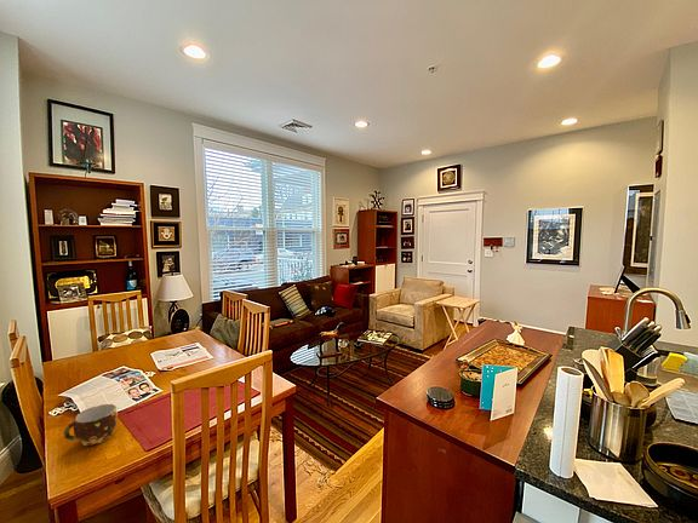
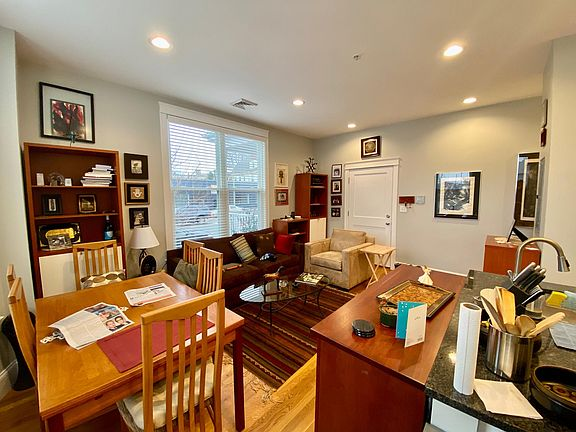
- cup (93, 426)
